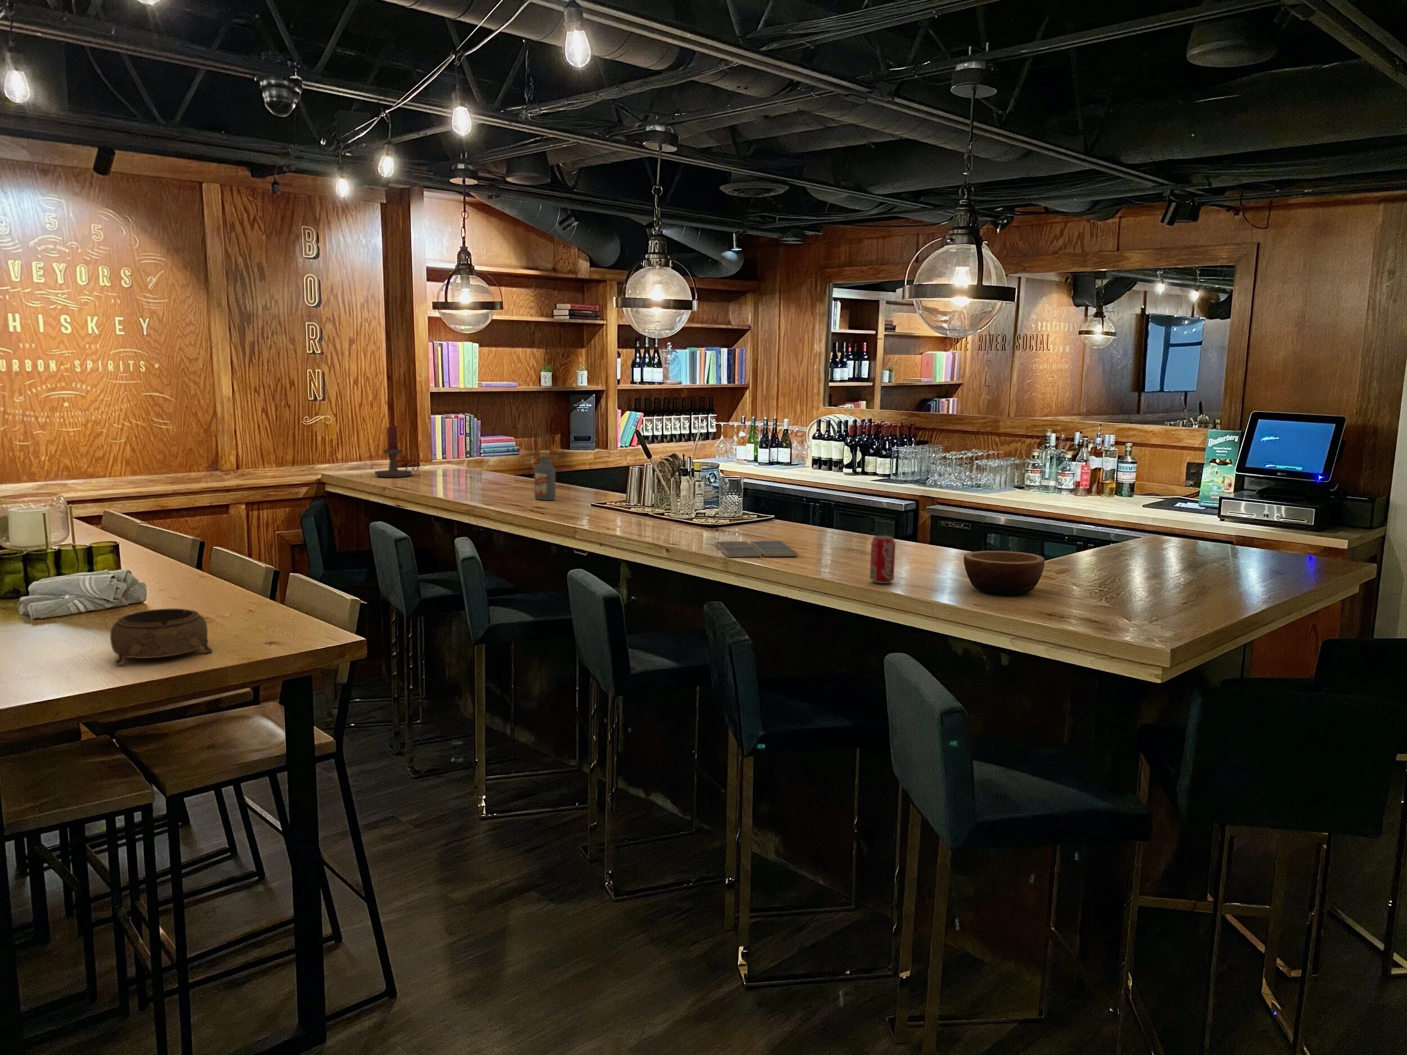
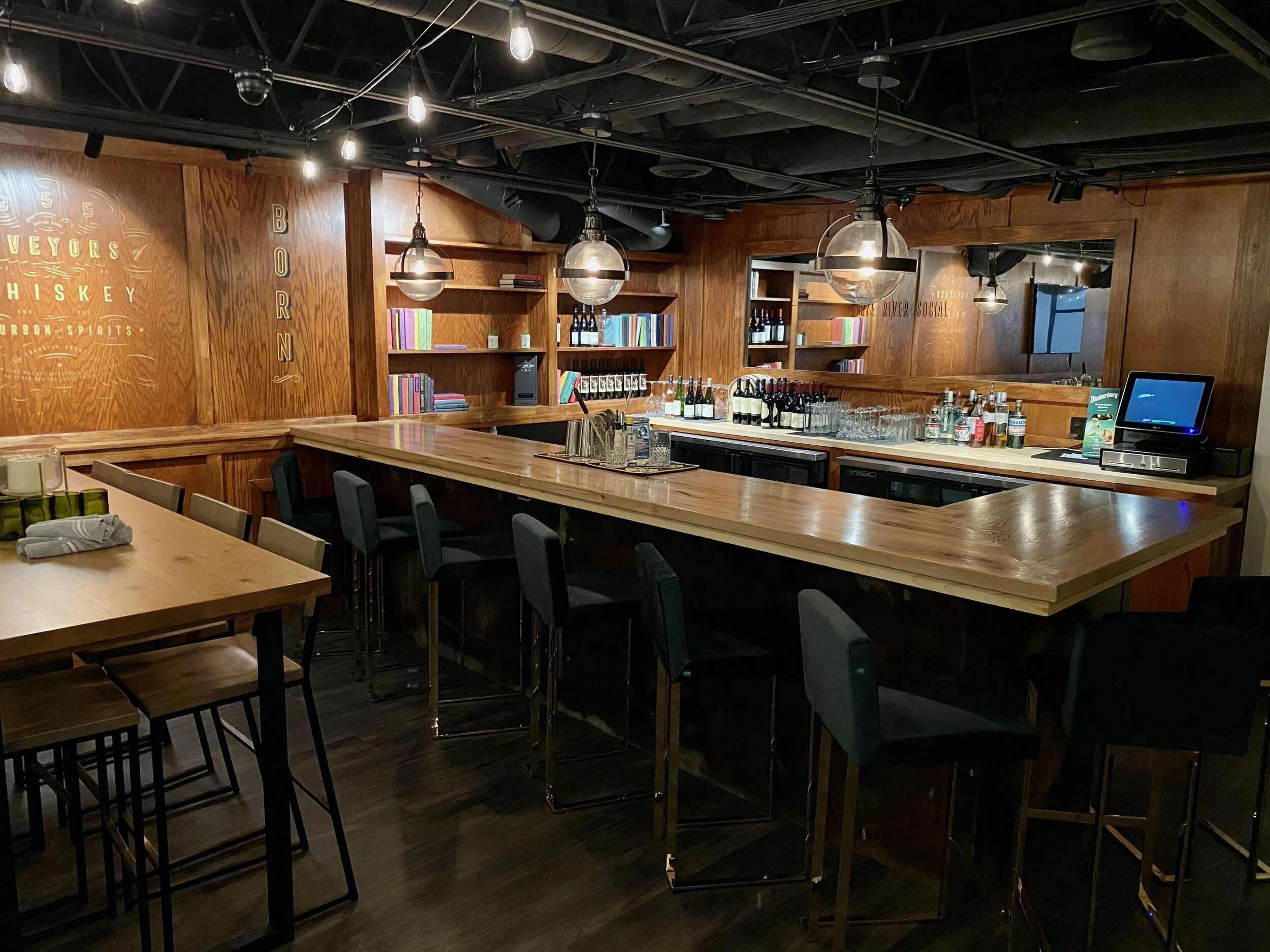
- beverage can (883, 560)
- vodka (545, 475)
- decorative bowl (163, 634)
- candle holder (398, 450)
- drink coaster (756, 549)
- bowl (1003, 573)
